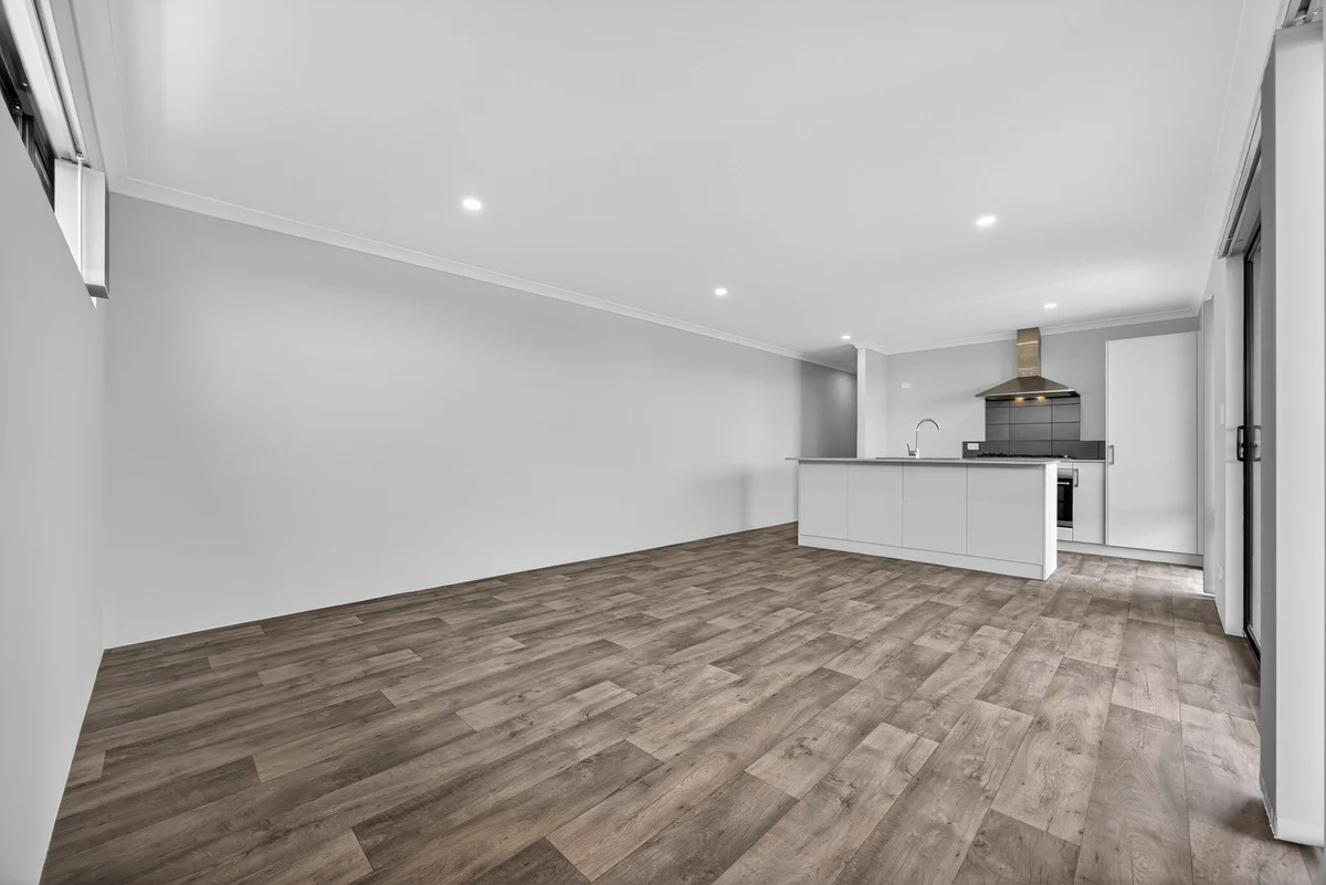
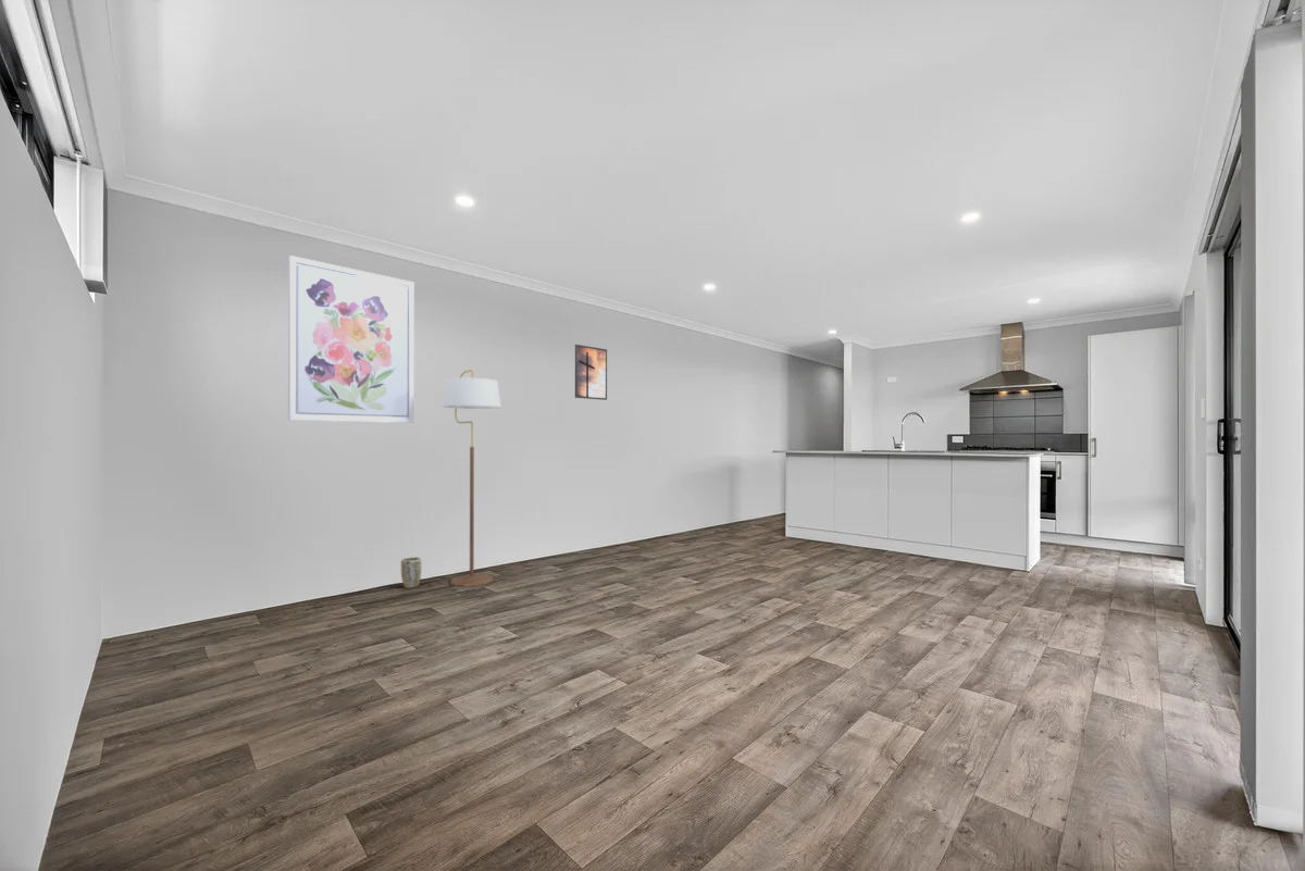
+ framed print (591, 373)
+ wall art (356, 346)
+ floor lamp (470, 474)
+ plant pot (411, 572)
